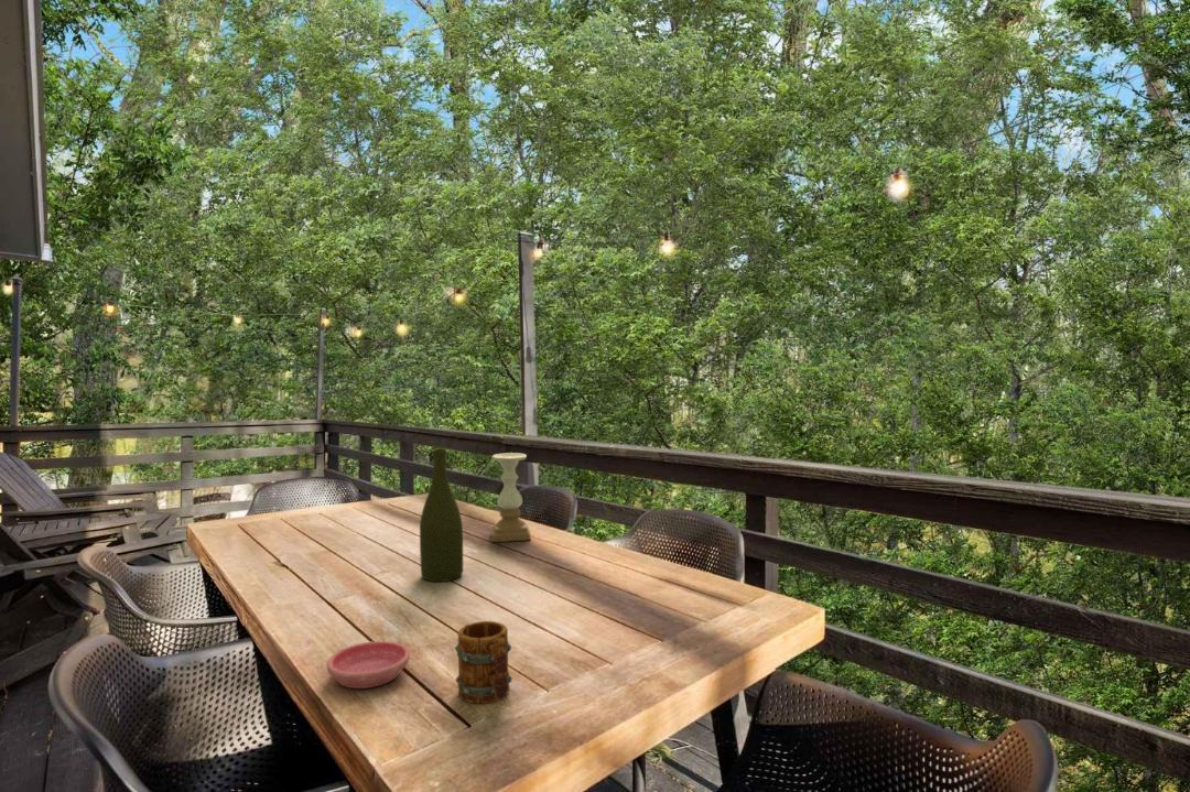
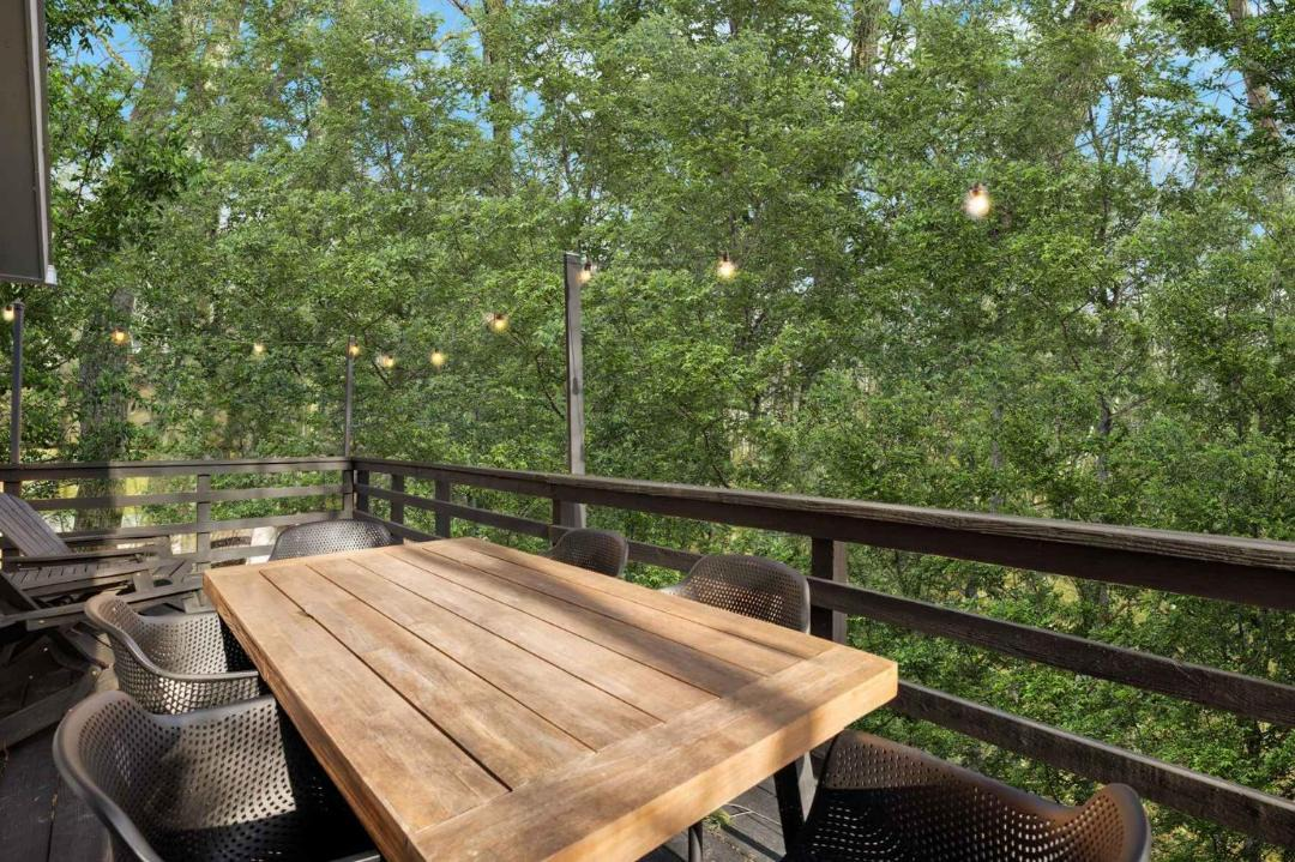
- candle holder (509, 496)
- saucer (369, 665)
- mug (487, 661)
- bottle (441, 513)
